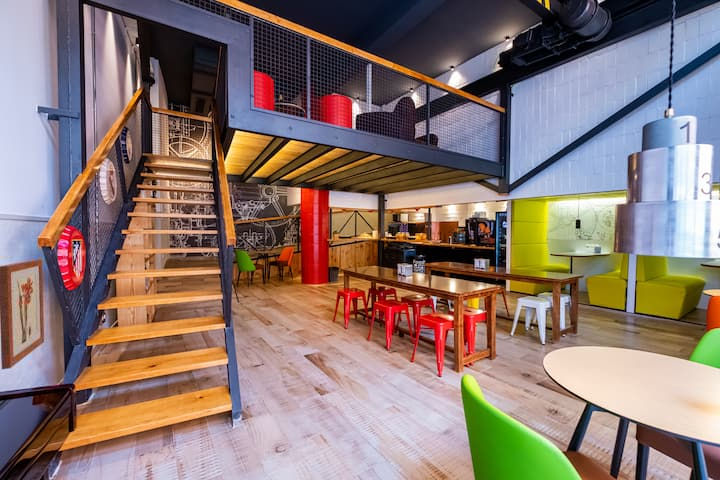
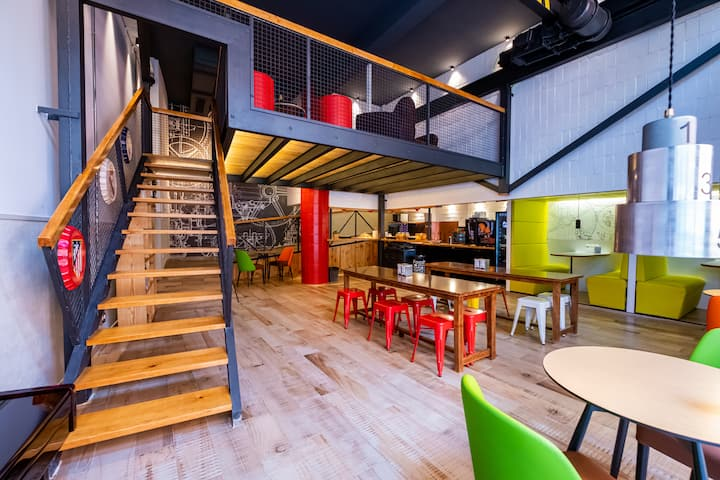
- wall art (24, 308)
